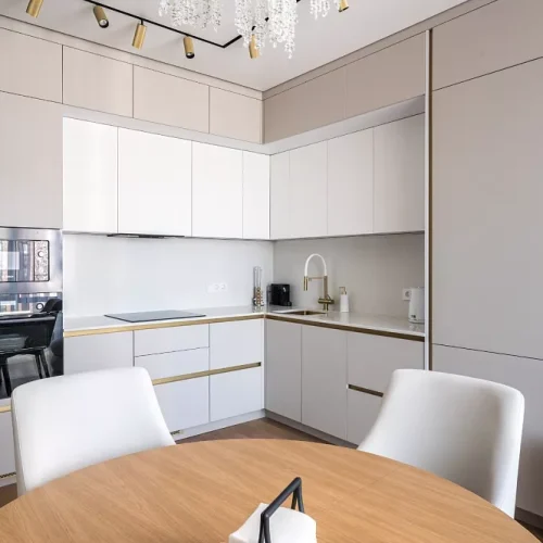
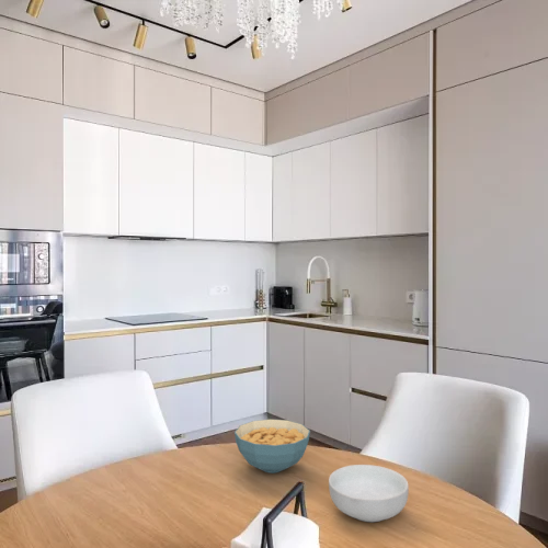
+ cereal bowl (272, 449)
+ cereal bowl (367, 495)
